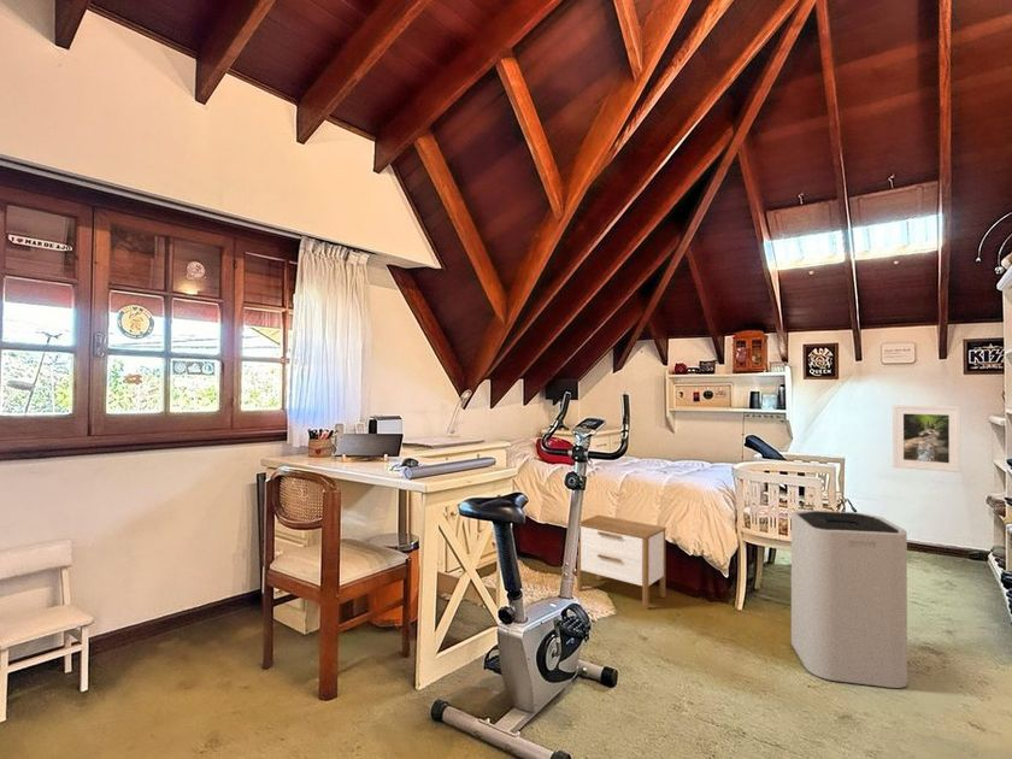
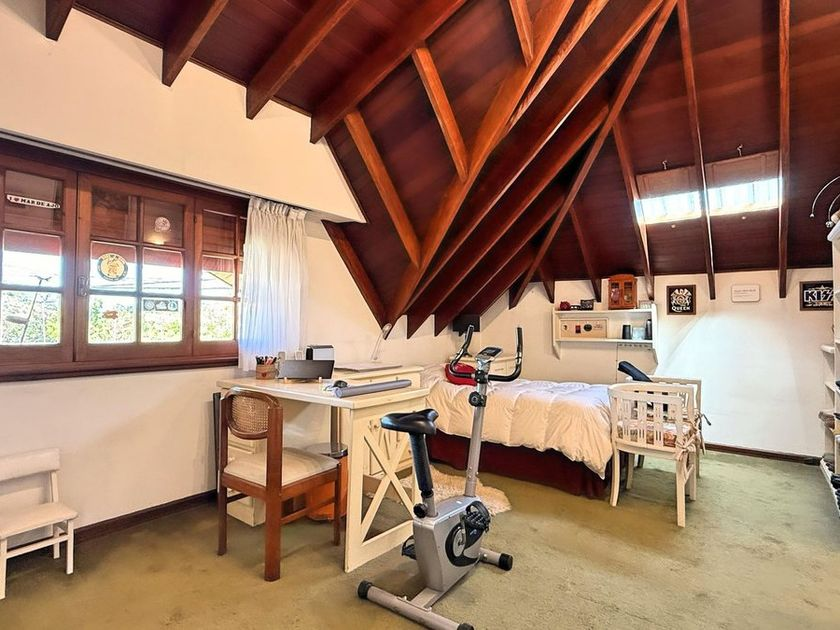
- nightstand (619, 559)
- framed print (925, 437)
- trash can (845, 590)
